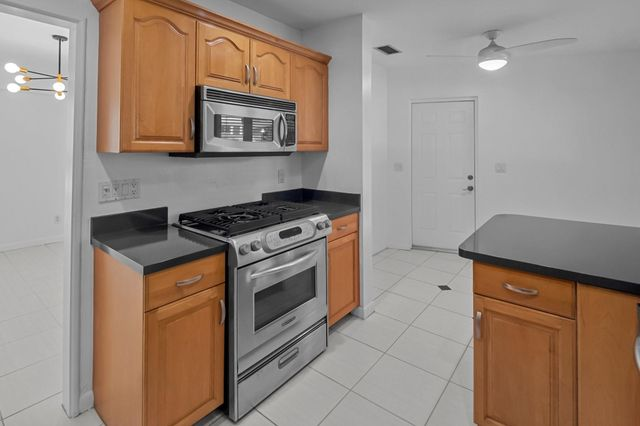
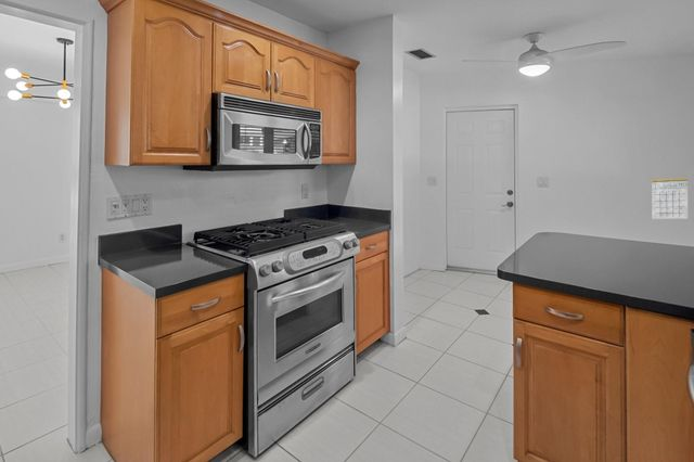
+ calendar (669, 194)
